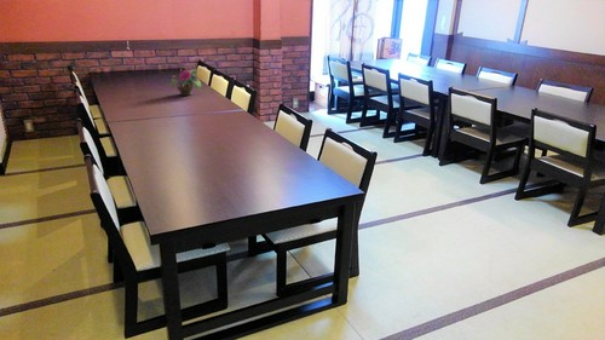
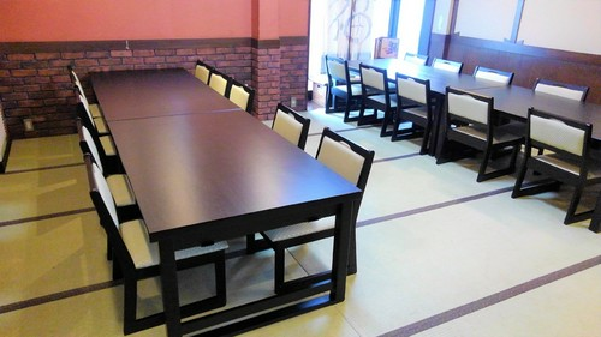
- potted flower (186, 81)
